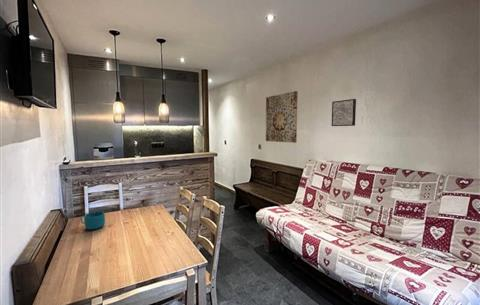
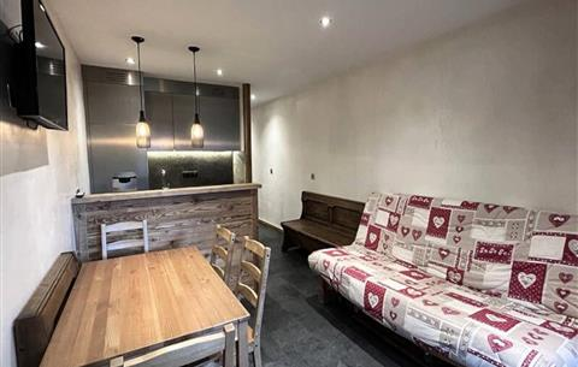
- cup (92, 220)
- wall art (280, 118)
- wall art (343, 113)
